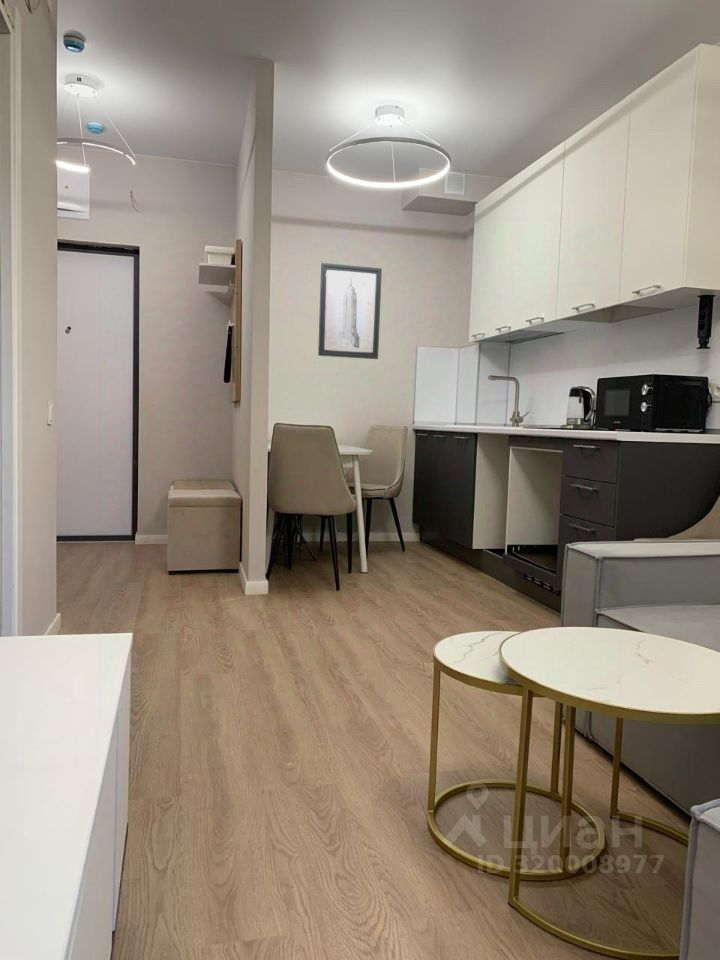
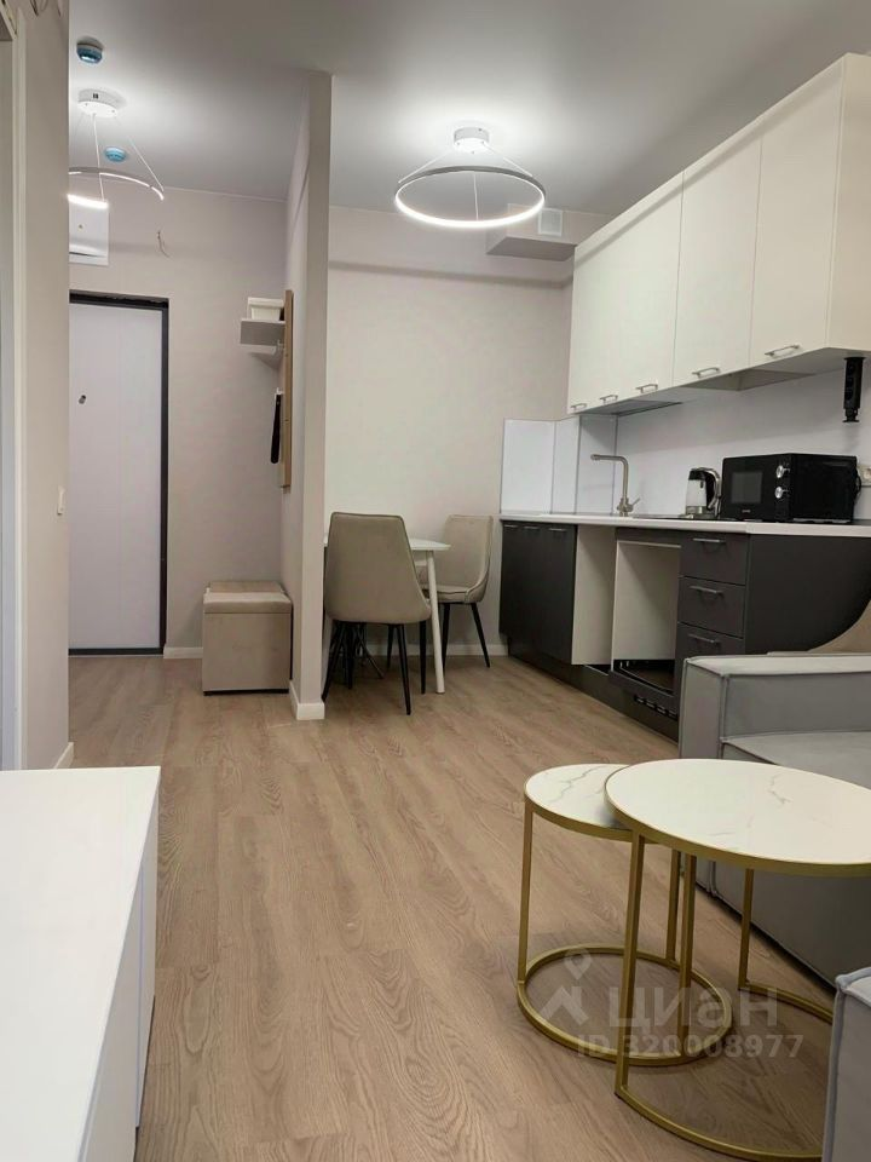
- wall art (350, 311)
